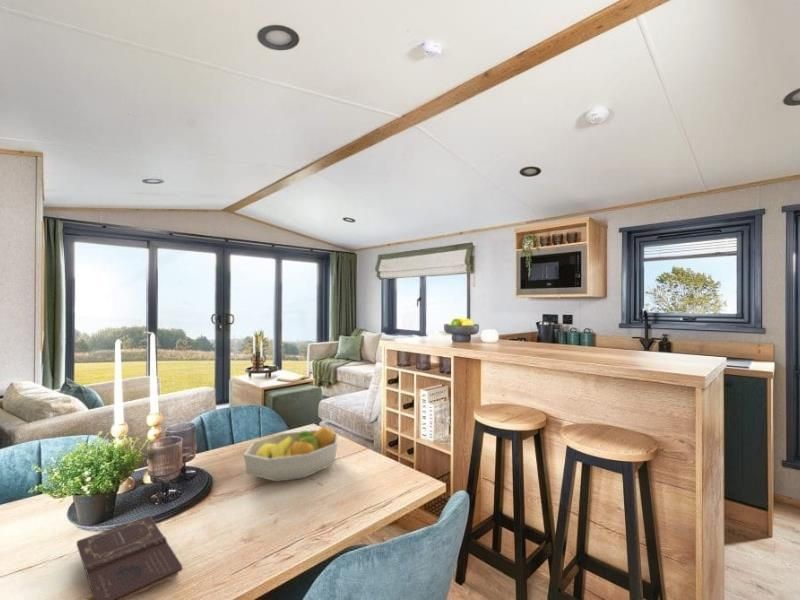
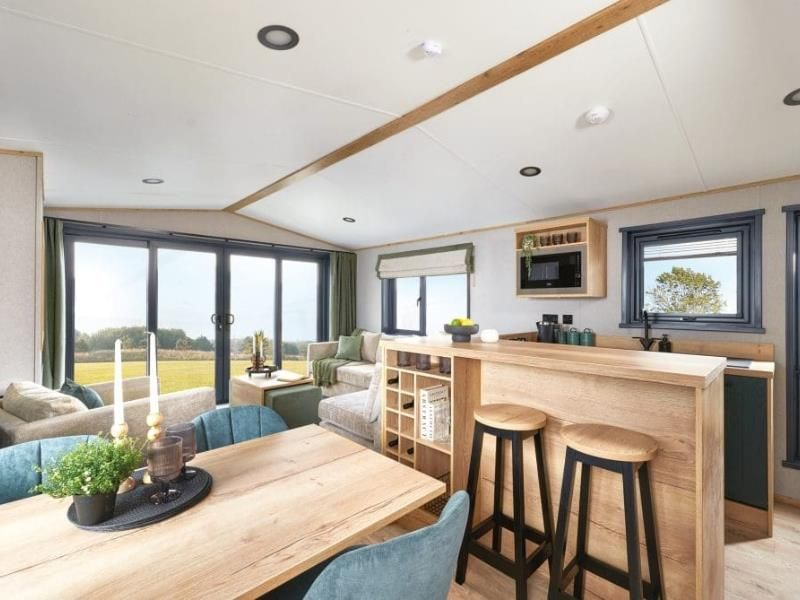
- fruit bowl (294, 450)
- book (125, 559)
